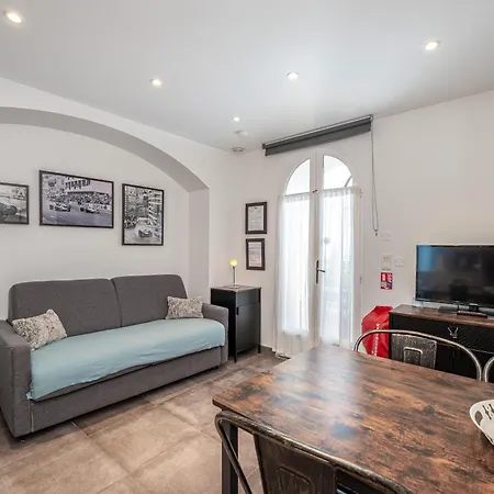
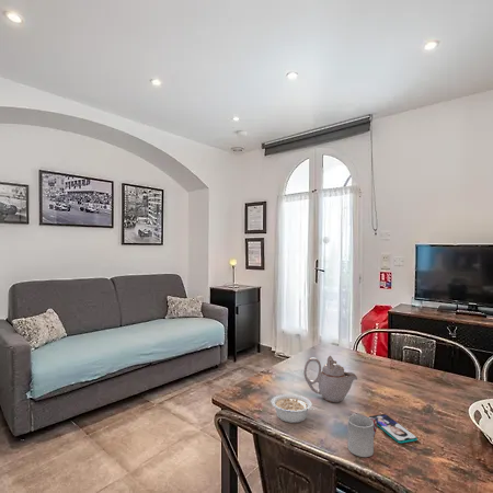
+ legume (293, 408)
+ cup (364, 433)
+ teapot (330, 377)
+ smartphone (391, 427)
